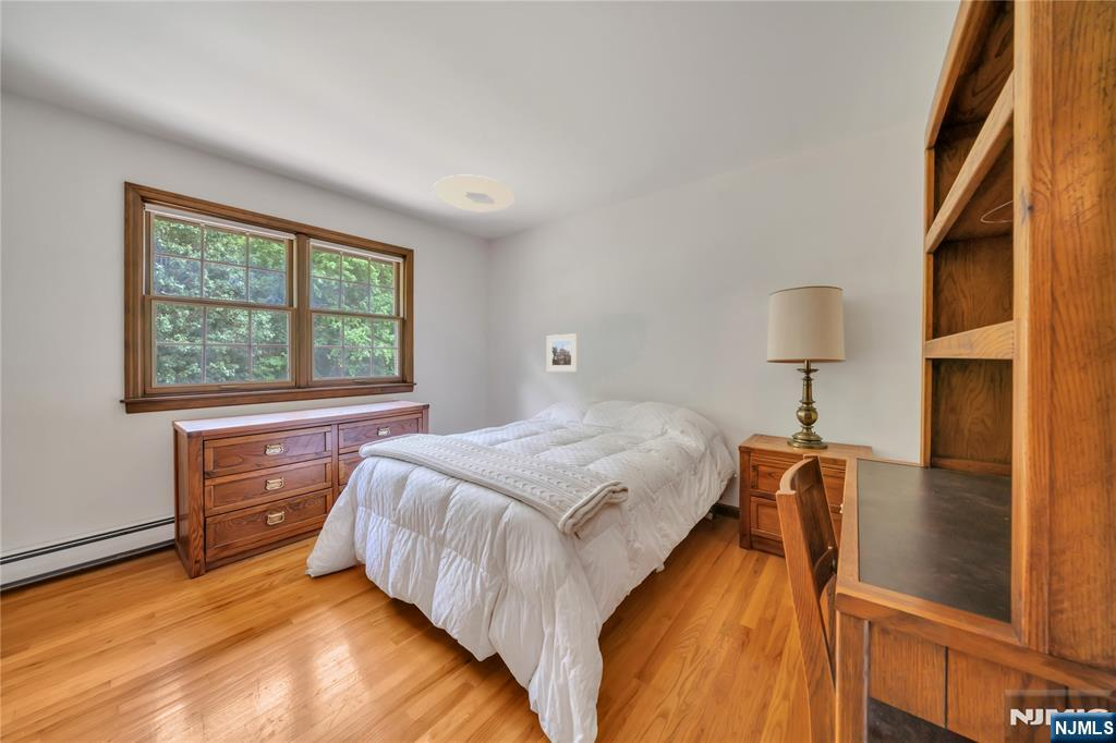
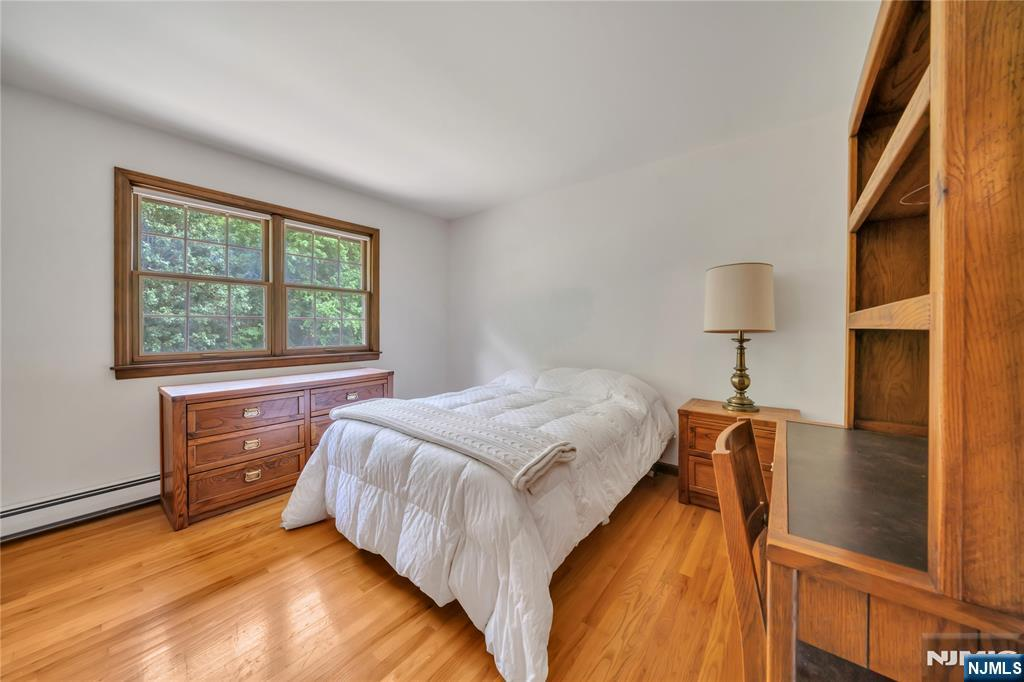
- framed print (561, 353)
- ceiling light (474, 191)
